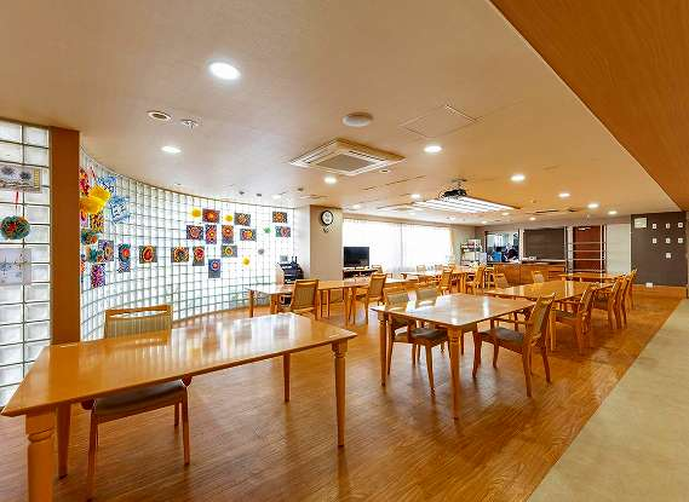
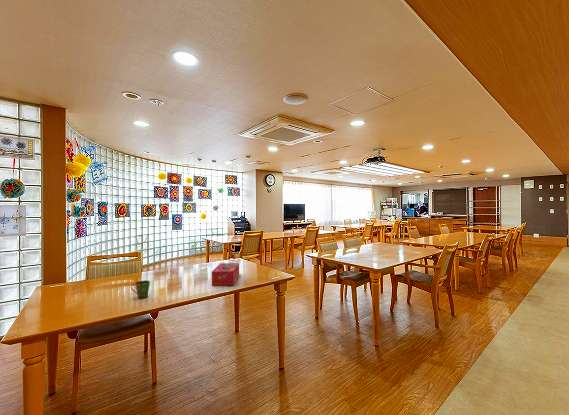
+ cup (140, 289)
+ tissue box (226, 273)
